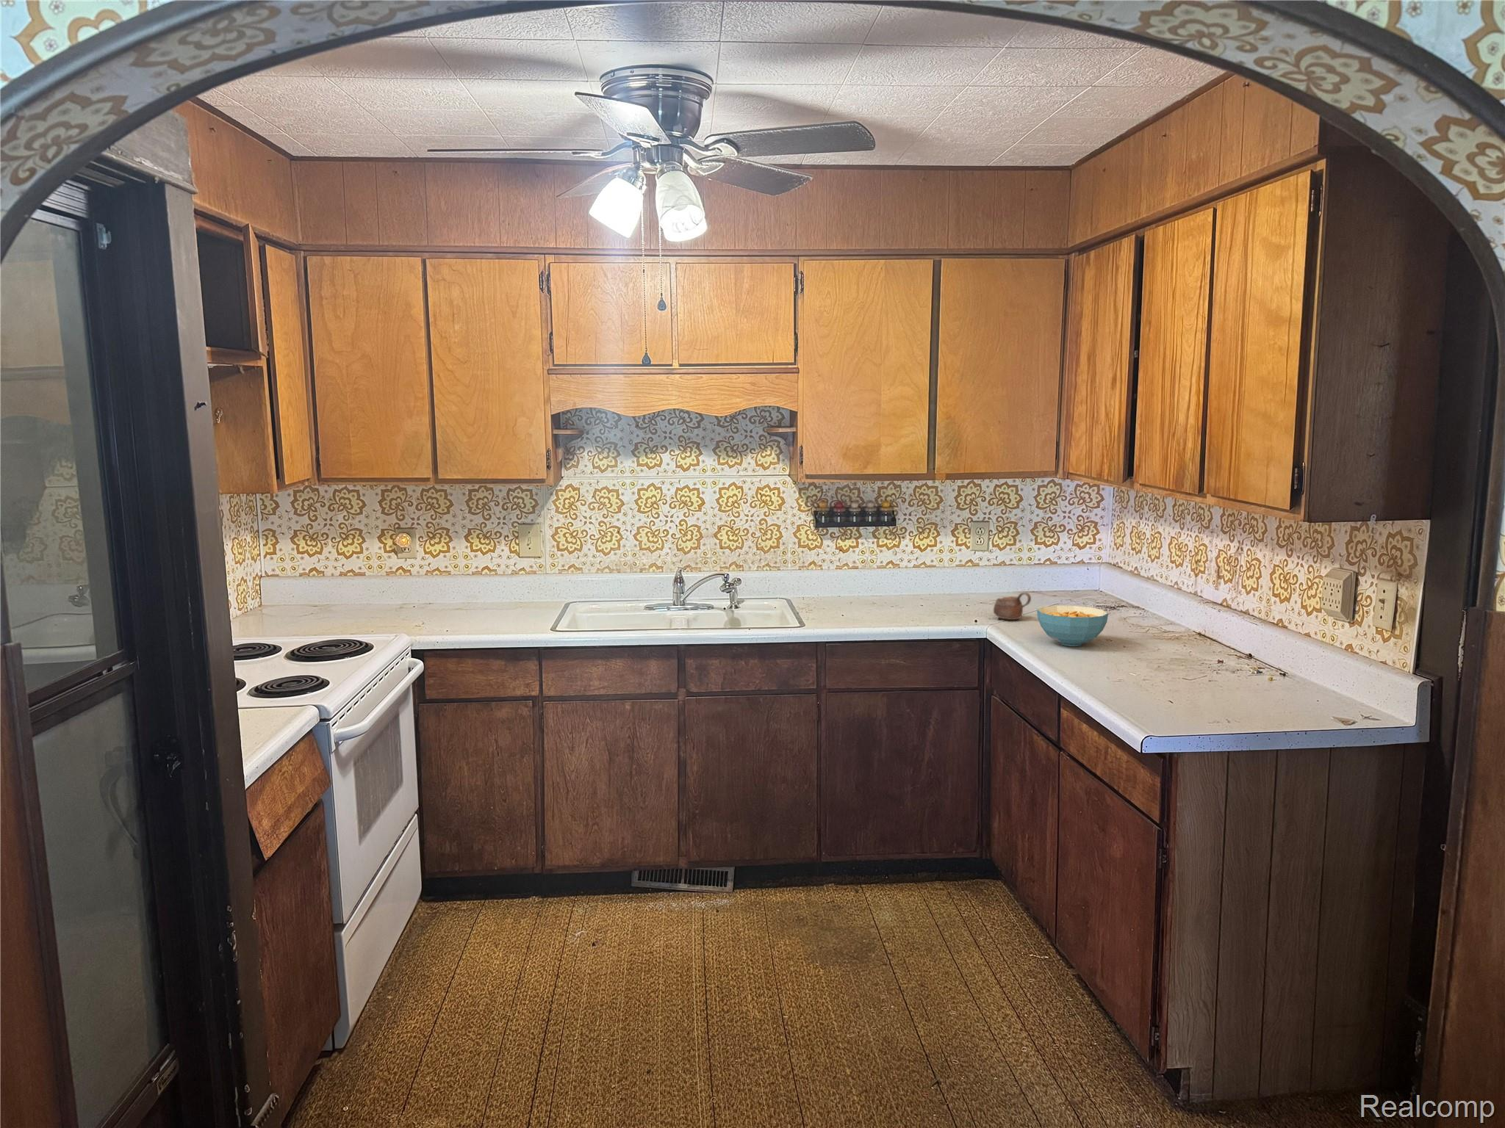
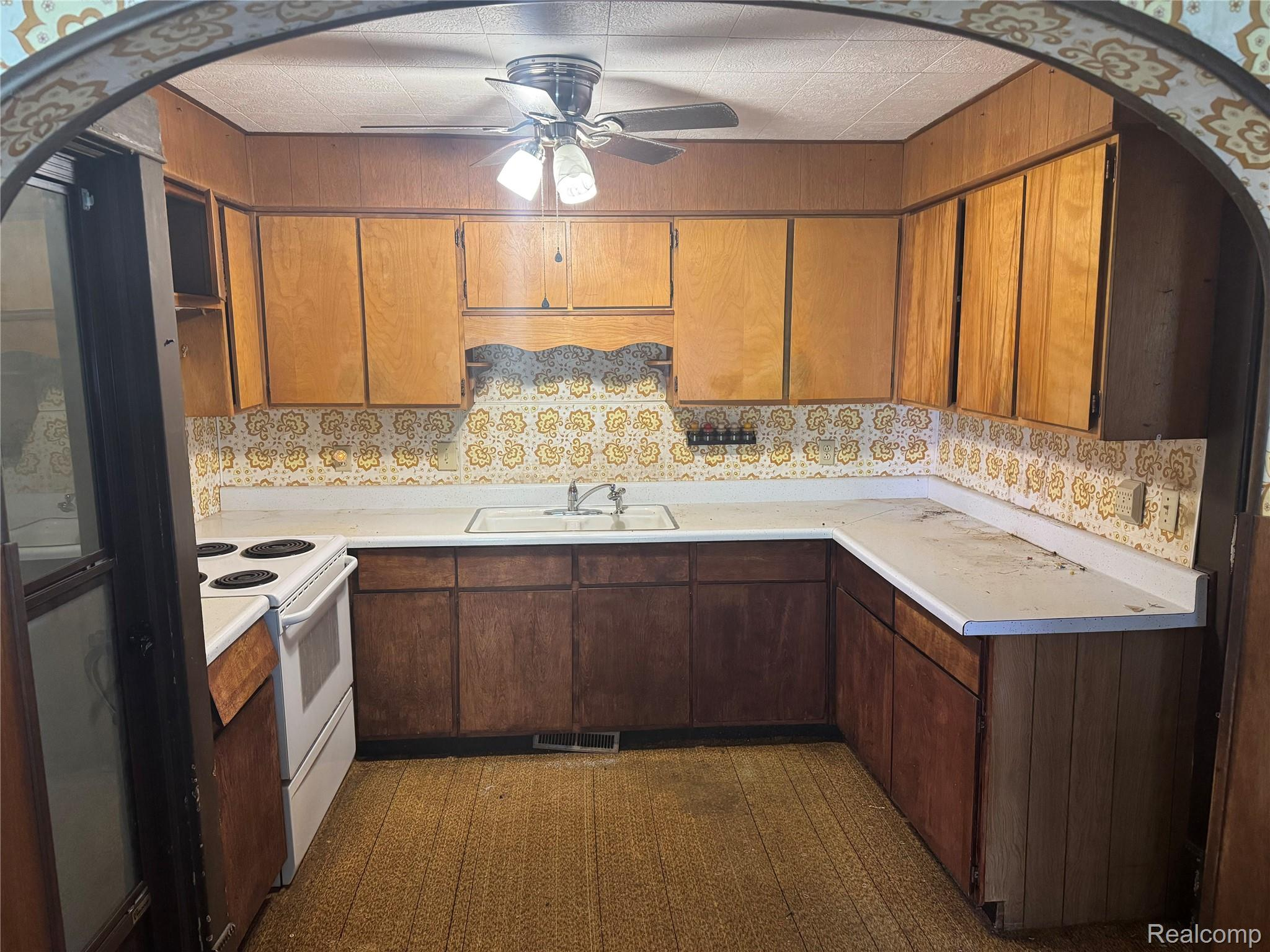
- cereal bowl (1071, 627)
- cup (1011, 605)
